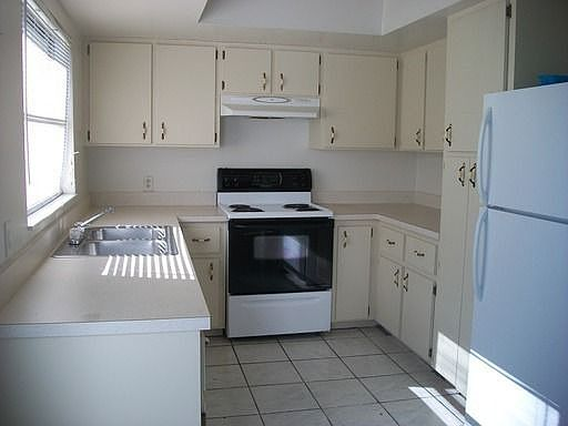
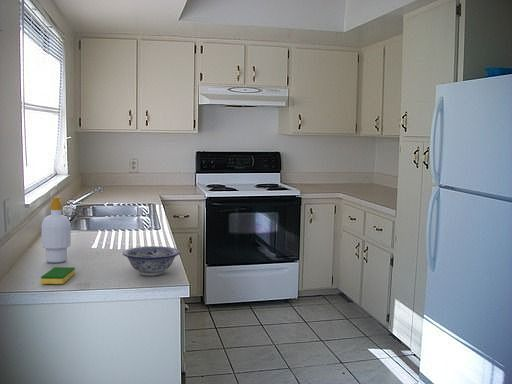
+ dish sponge (58, 275)
+ soap bottle (56, 229)
+ bowl (151, 262)
